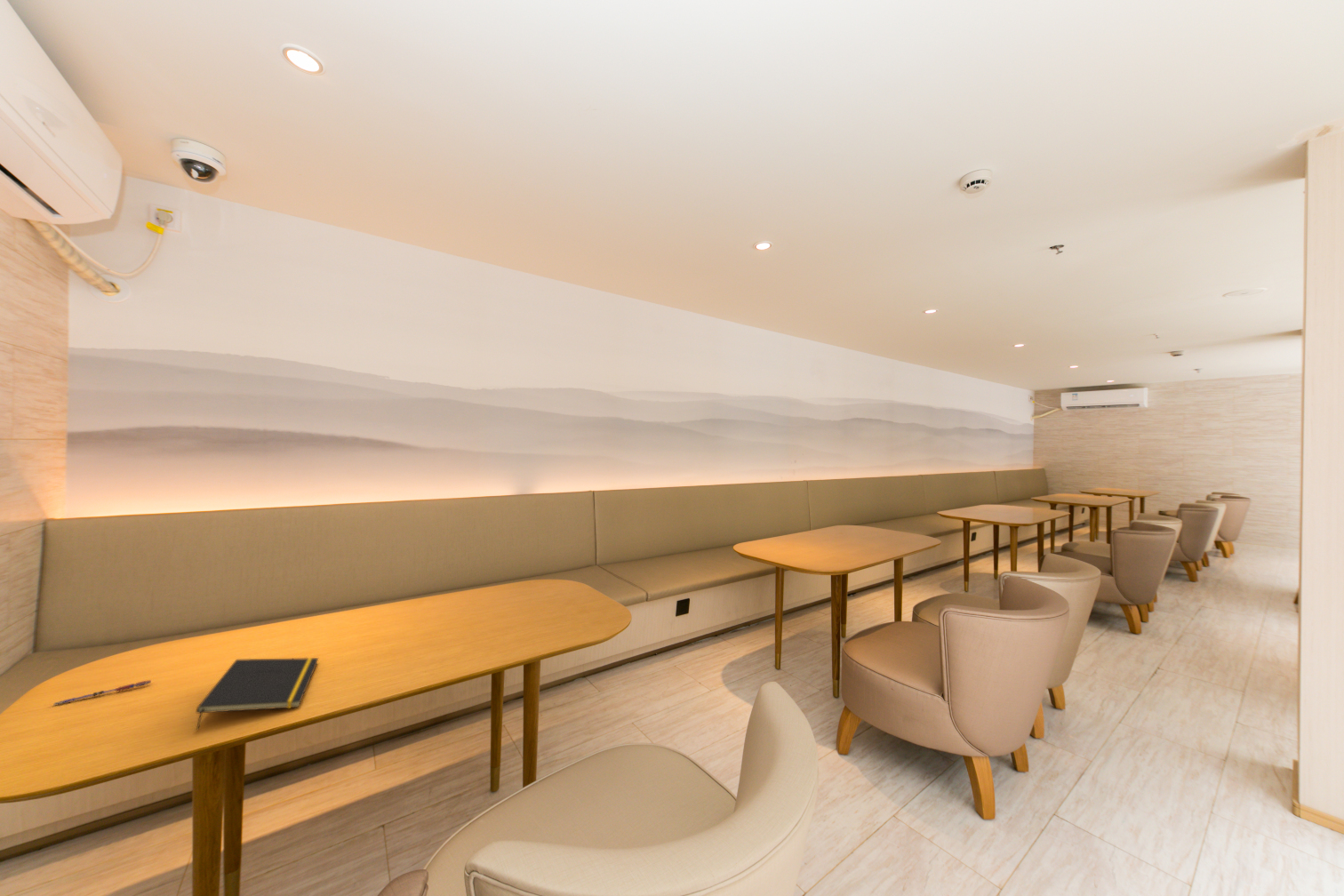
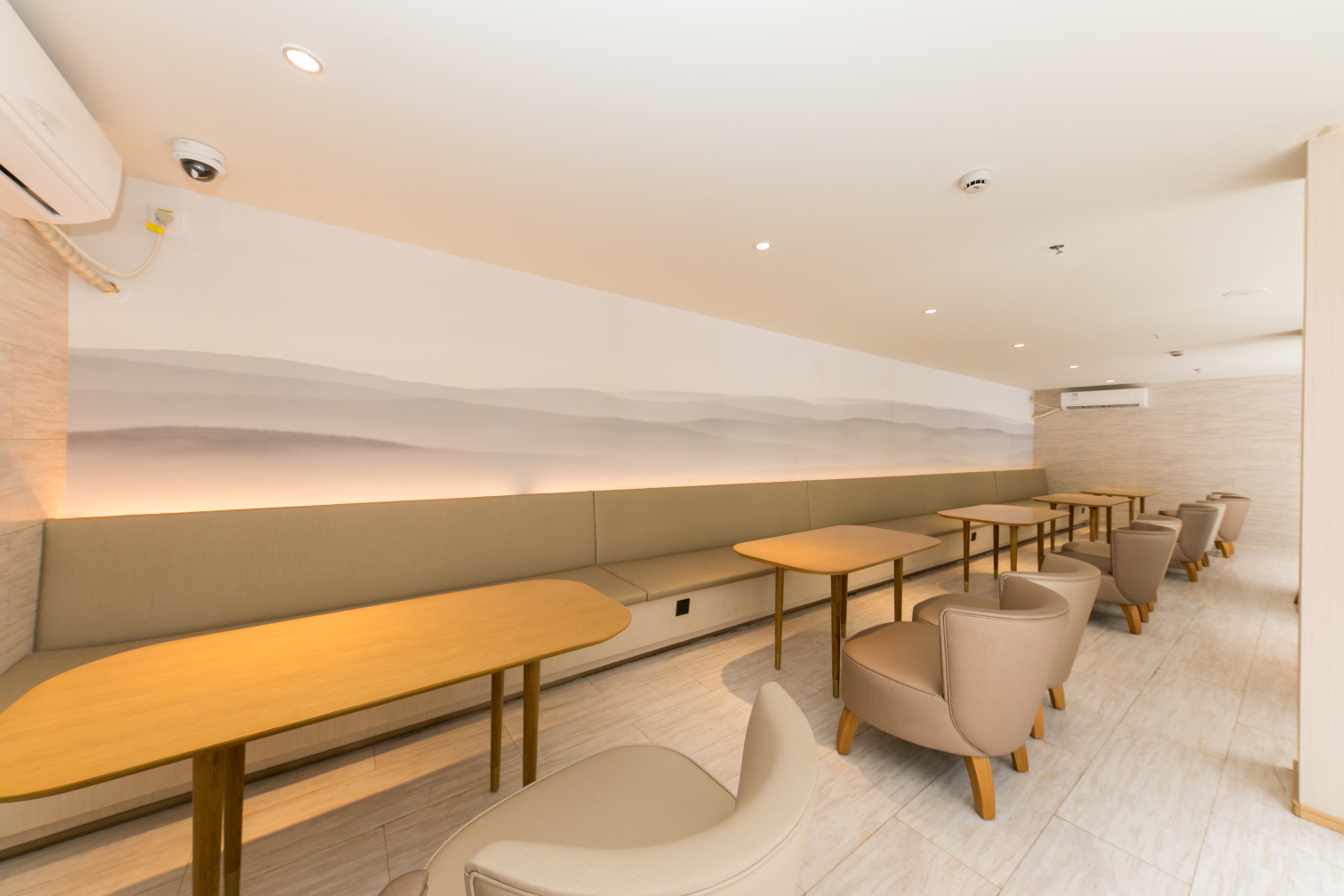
- pen (104, 692)
- notepad (265, 682)
